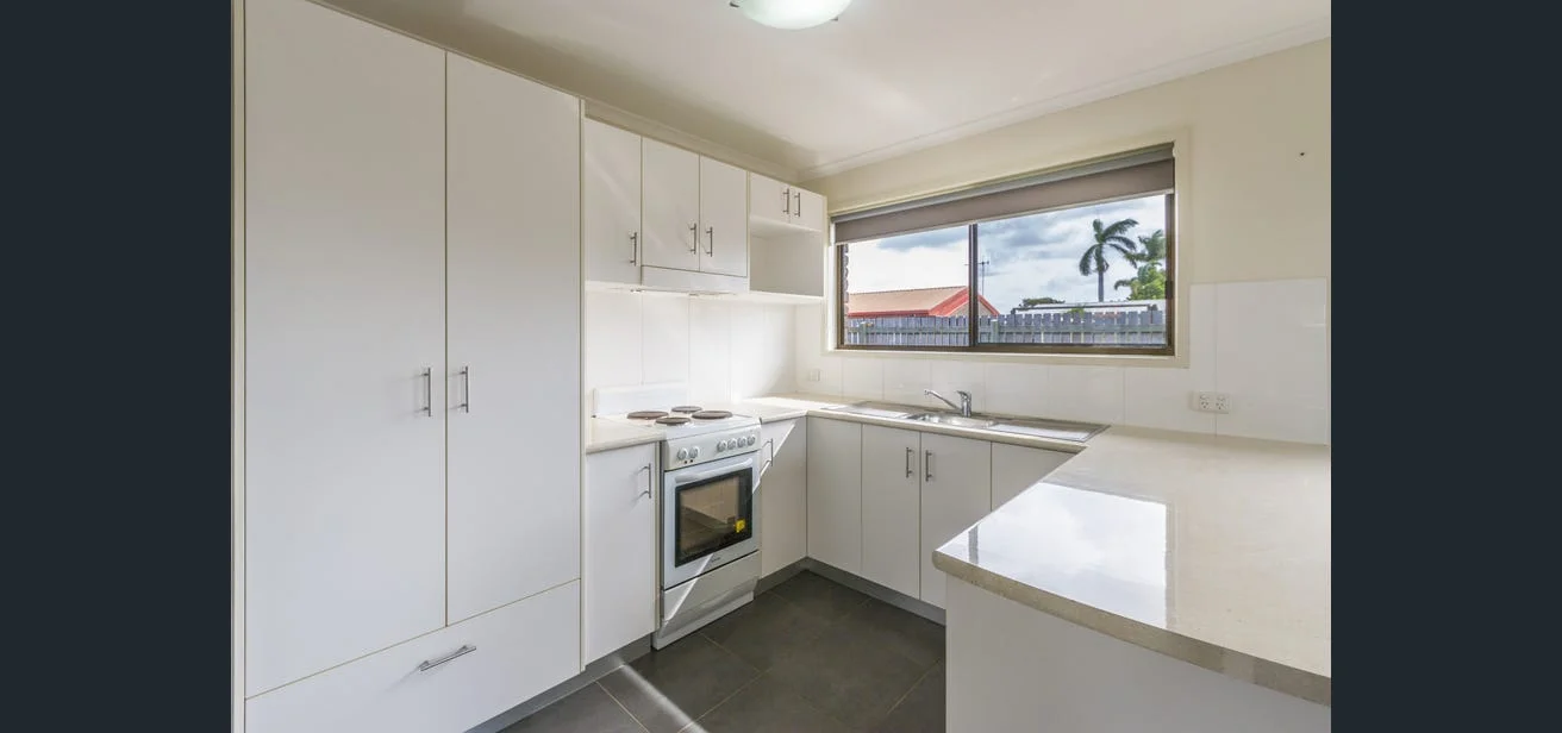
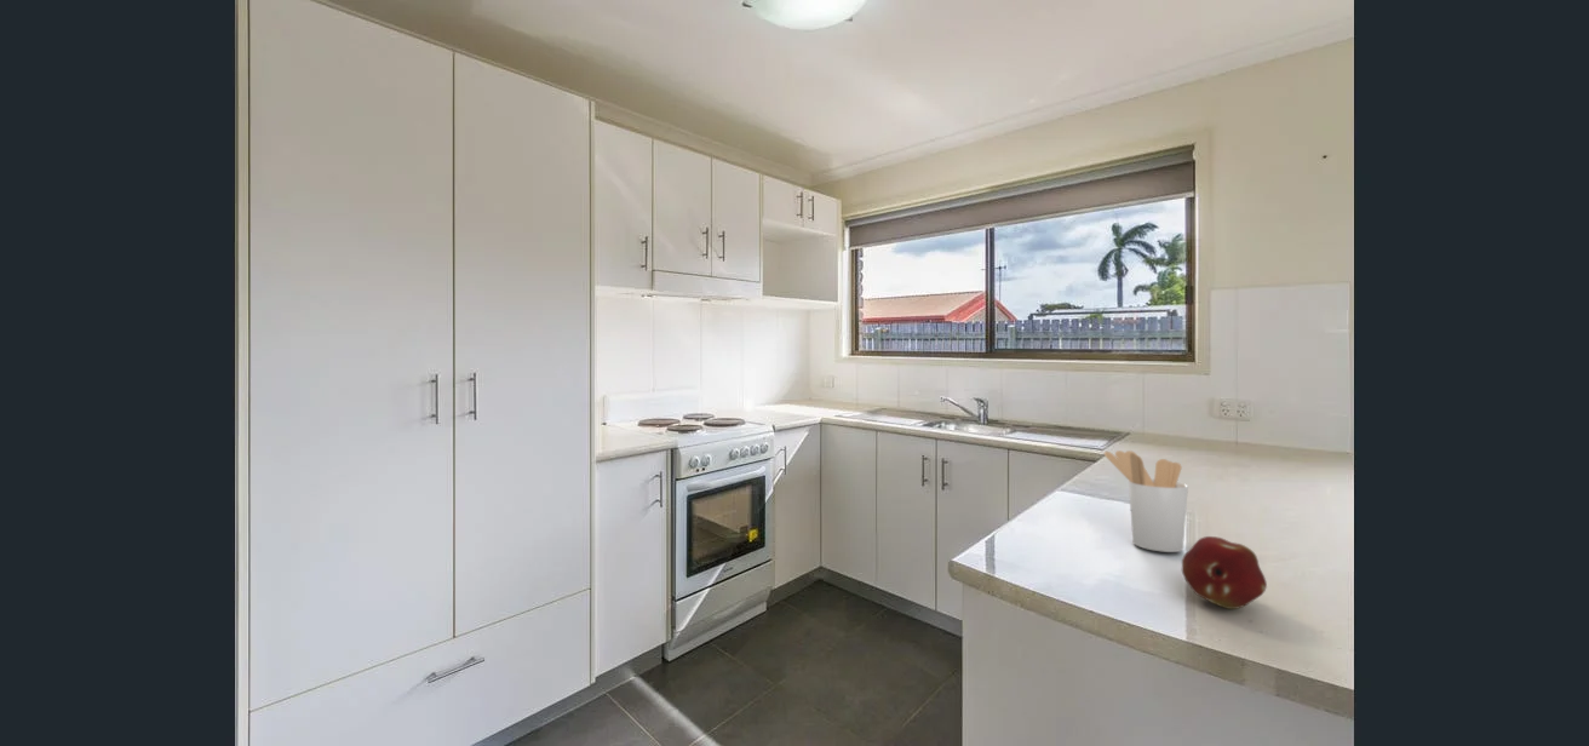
+ utensil holder (1145, 495)
+ fruit (1223, 570)
